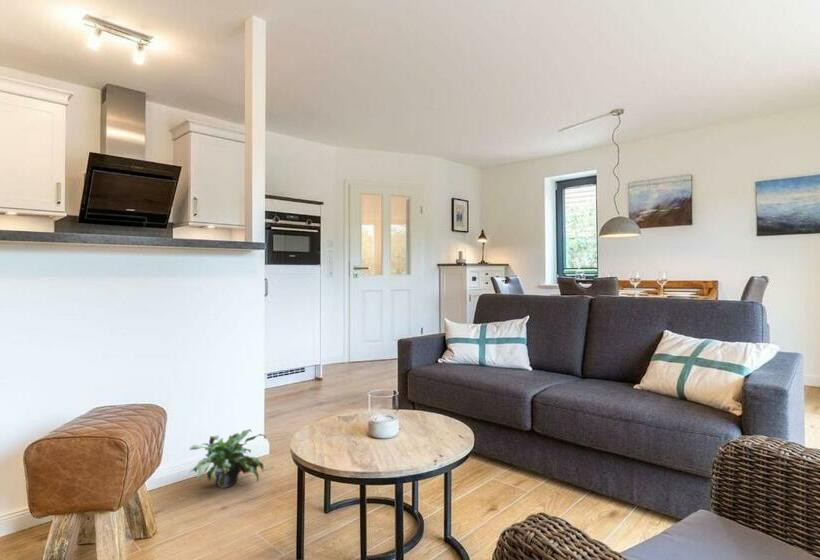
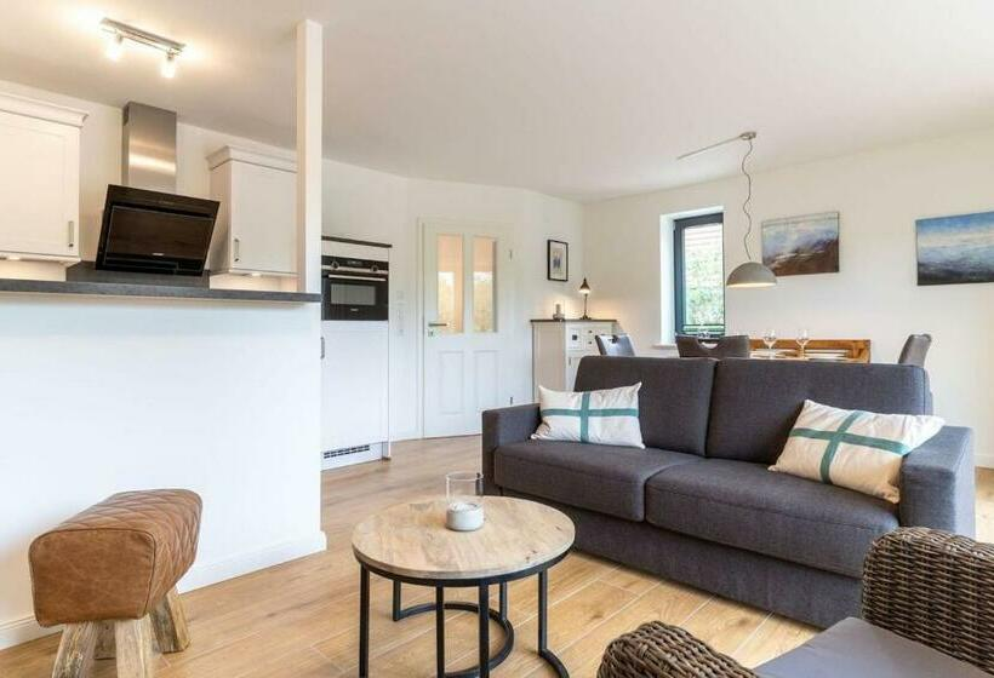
- potted plant (227, 457)
